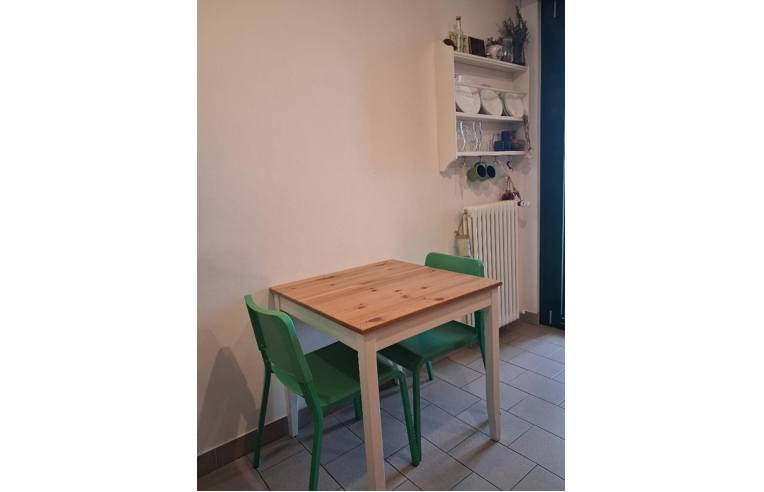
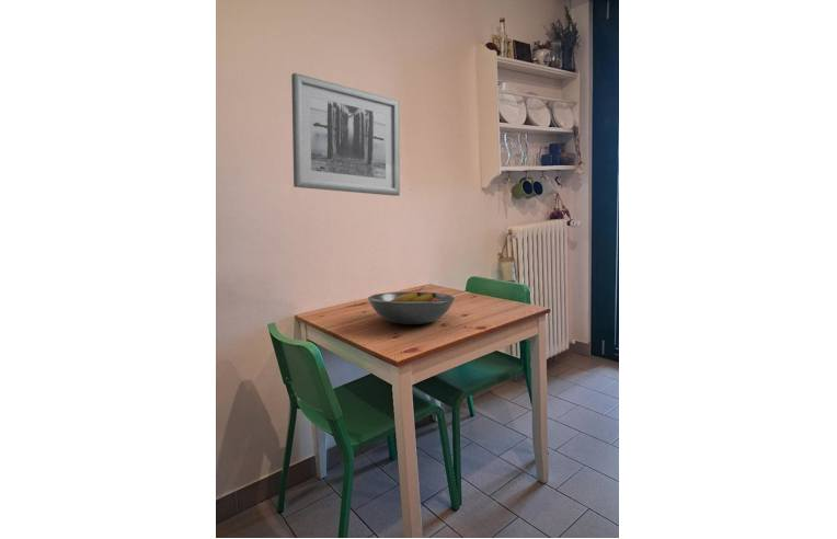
+ fruit bowl (411, 306)
+ wall art (351, 140)
